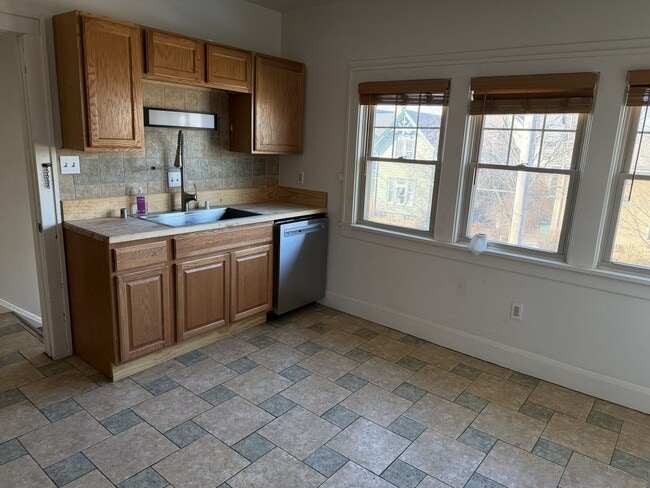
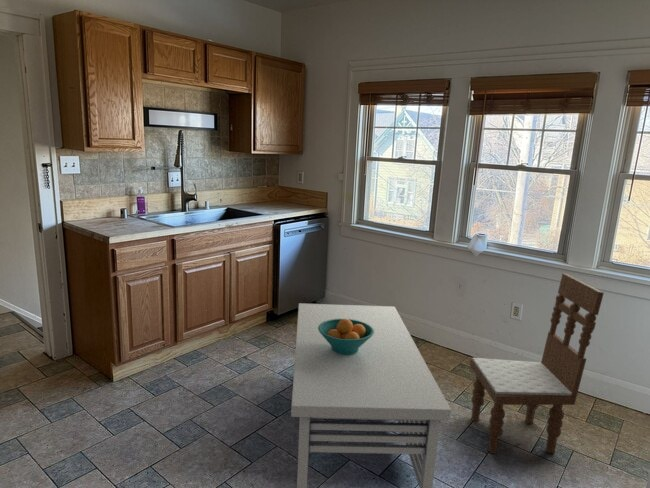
+ coffee table (353, 389)
+ dining chair (527, 361)
+ fruit bowl (345, 334)
